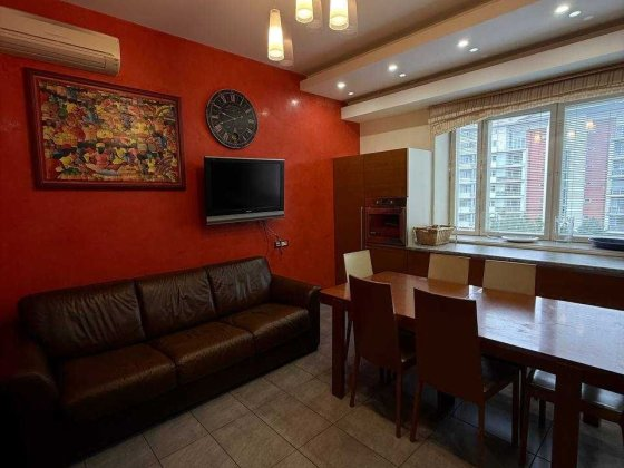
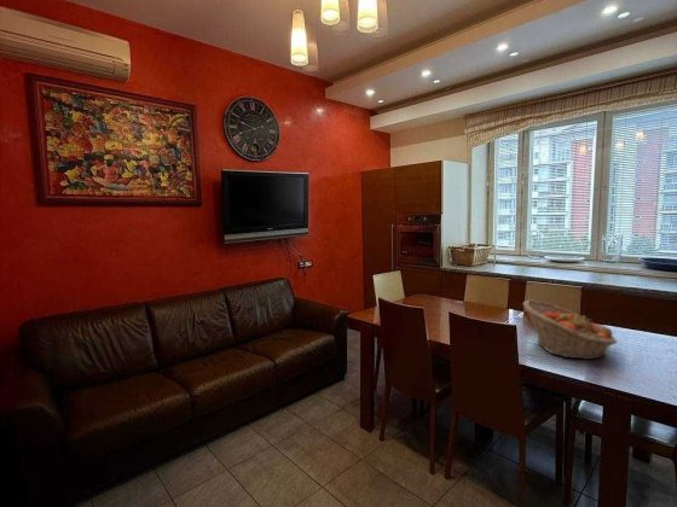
+ fruit basket (566, 326)
